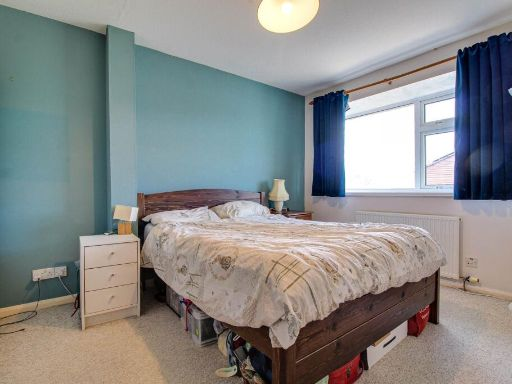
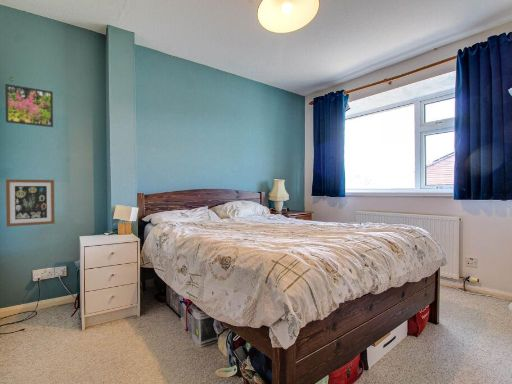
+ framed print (30, 106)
+ wall art (31, 202)
